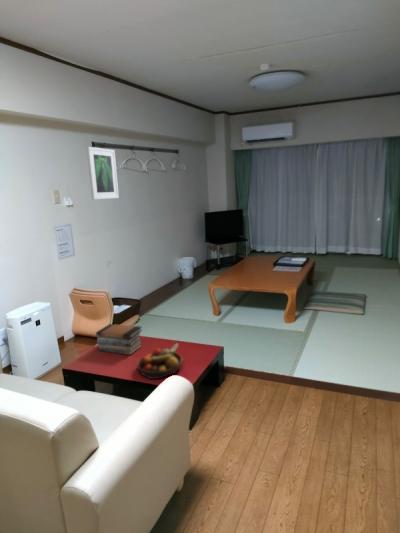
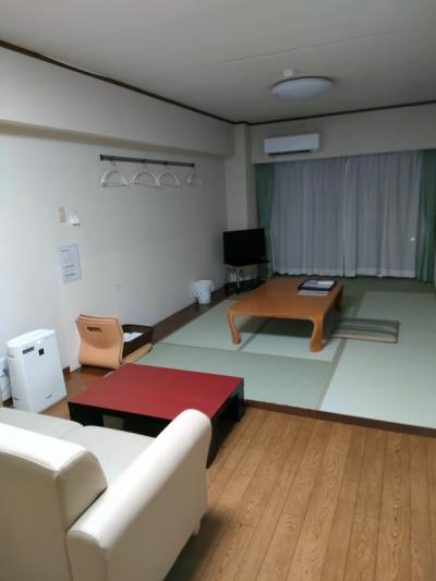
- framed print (103, 174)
- fruit bowl (159, 359)
- book stack (119, 338)
